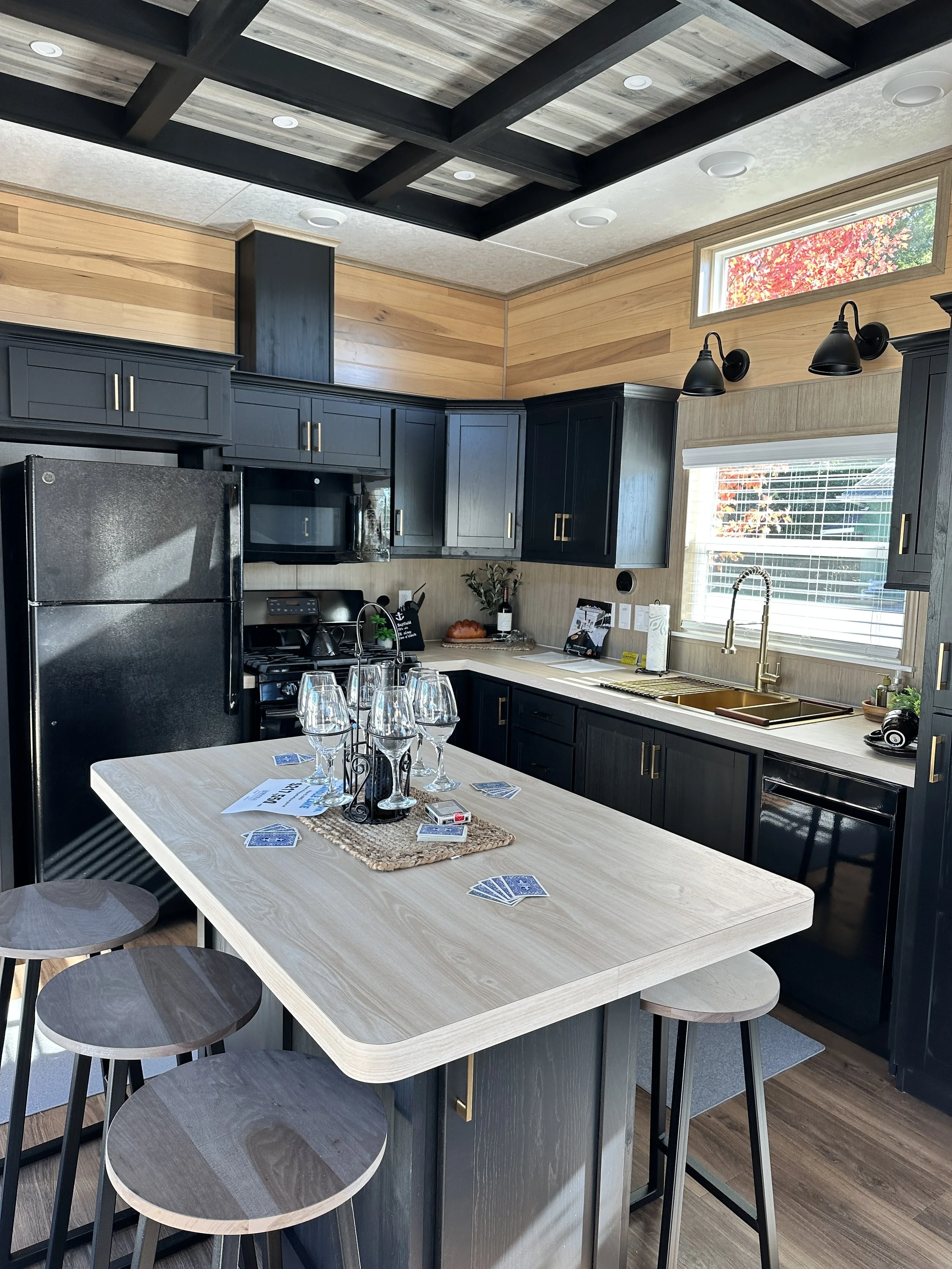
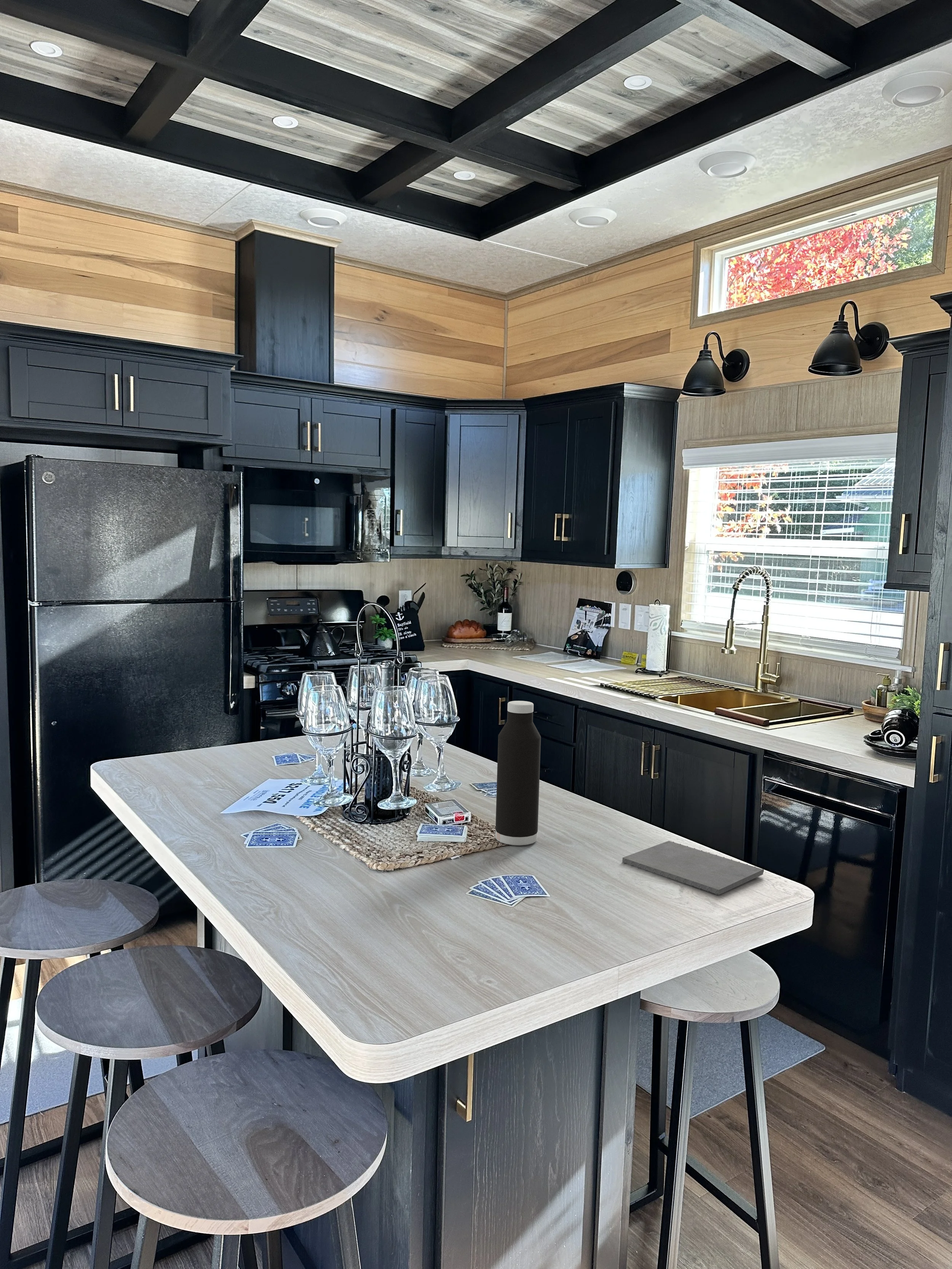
+ notepad (692, 866)
+ water bottle (519, 771)
